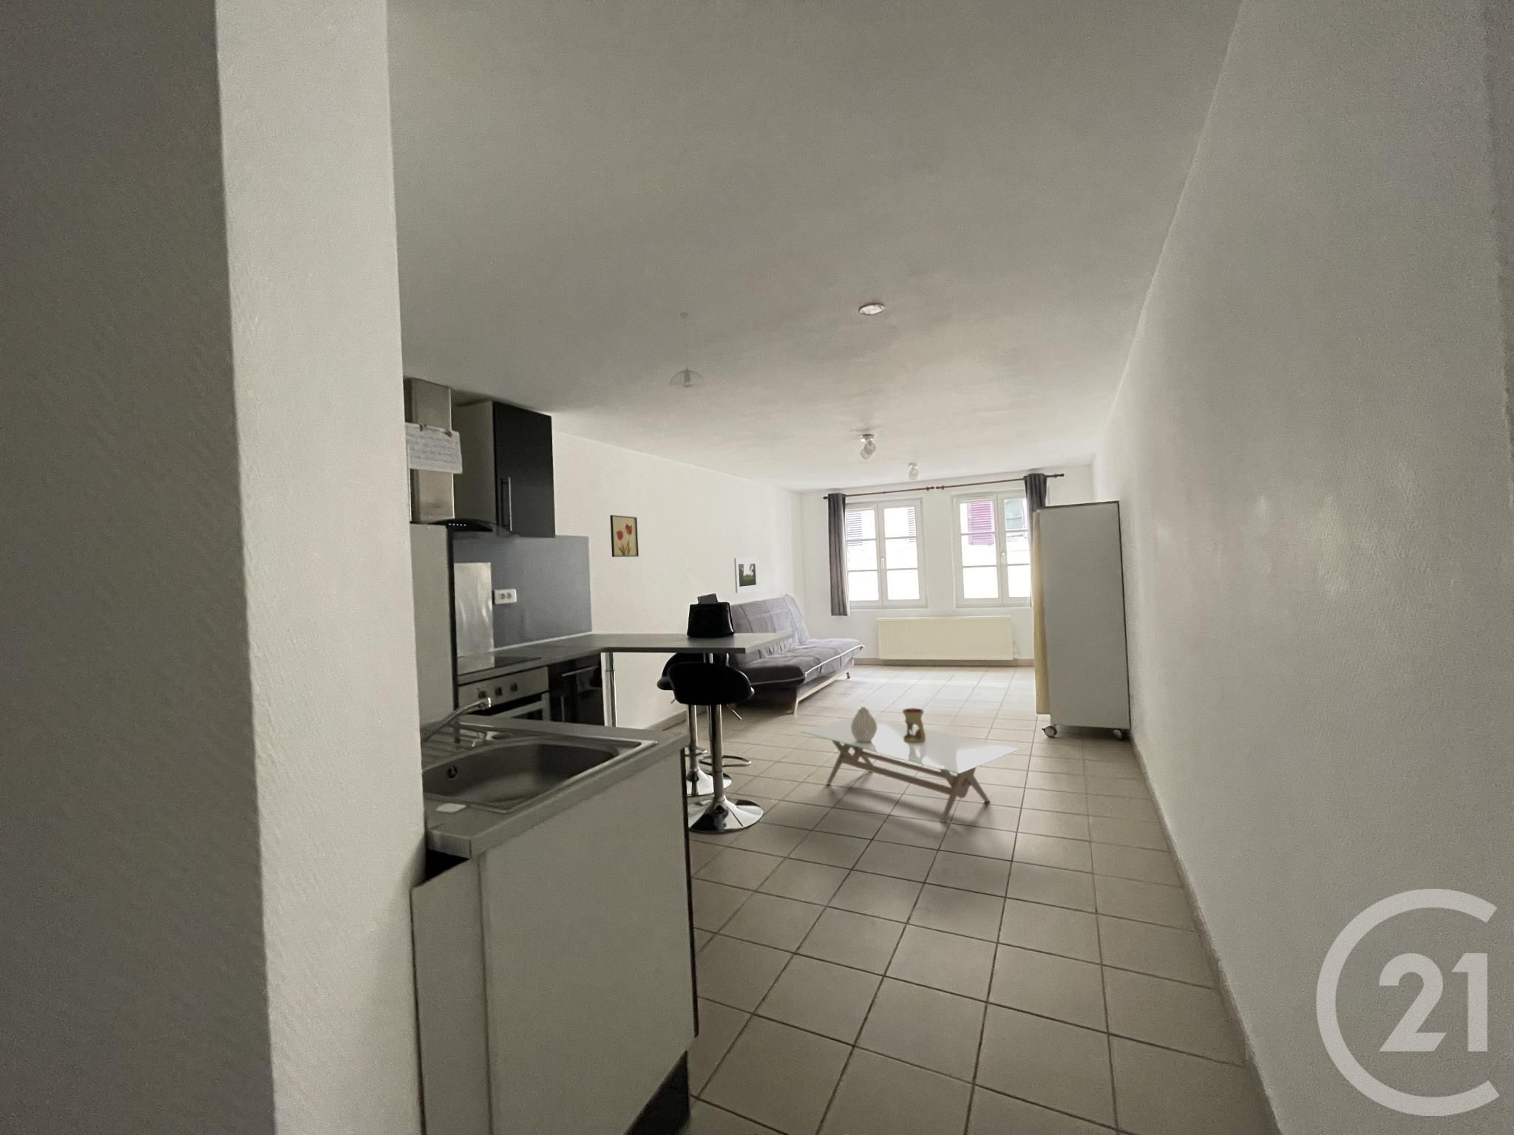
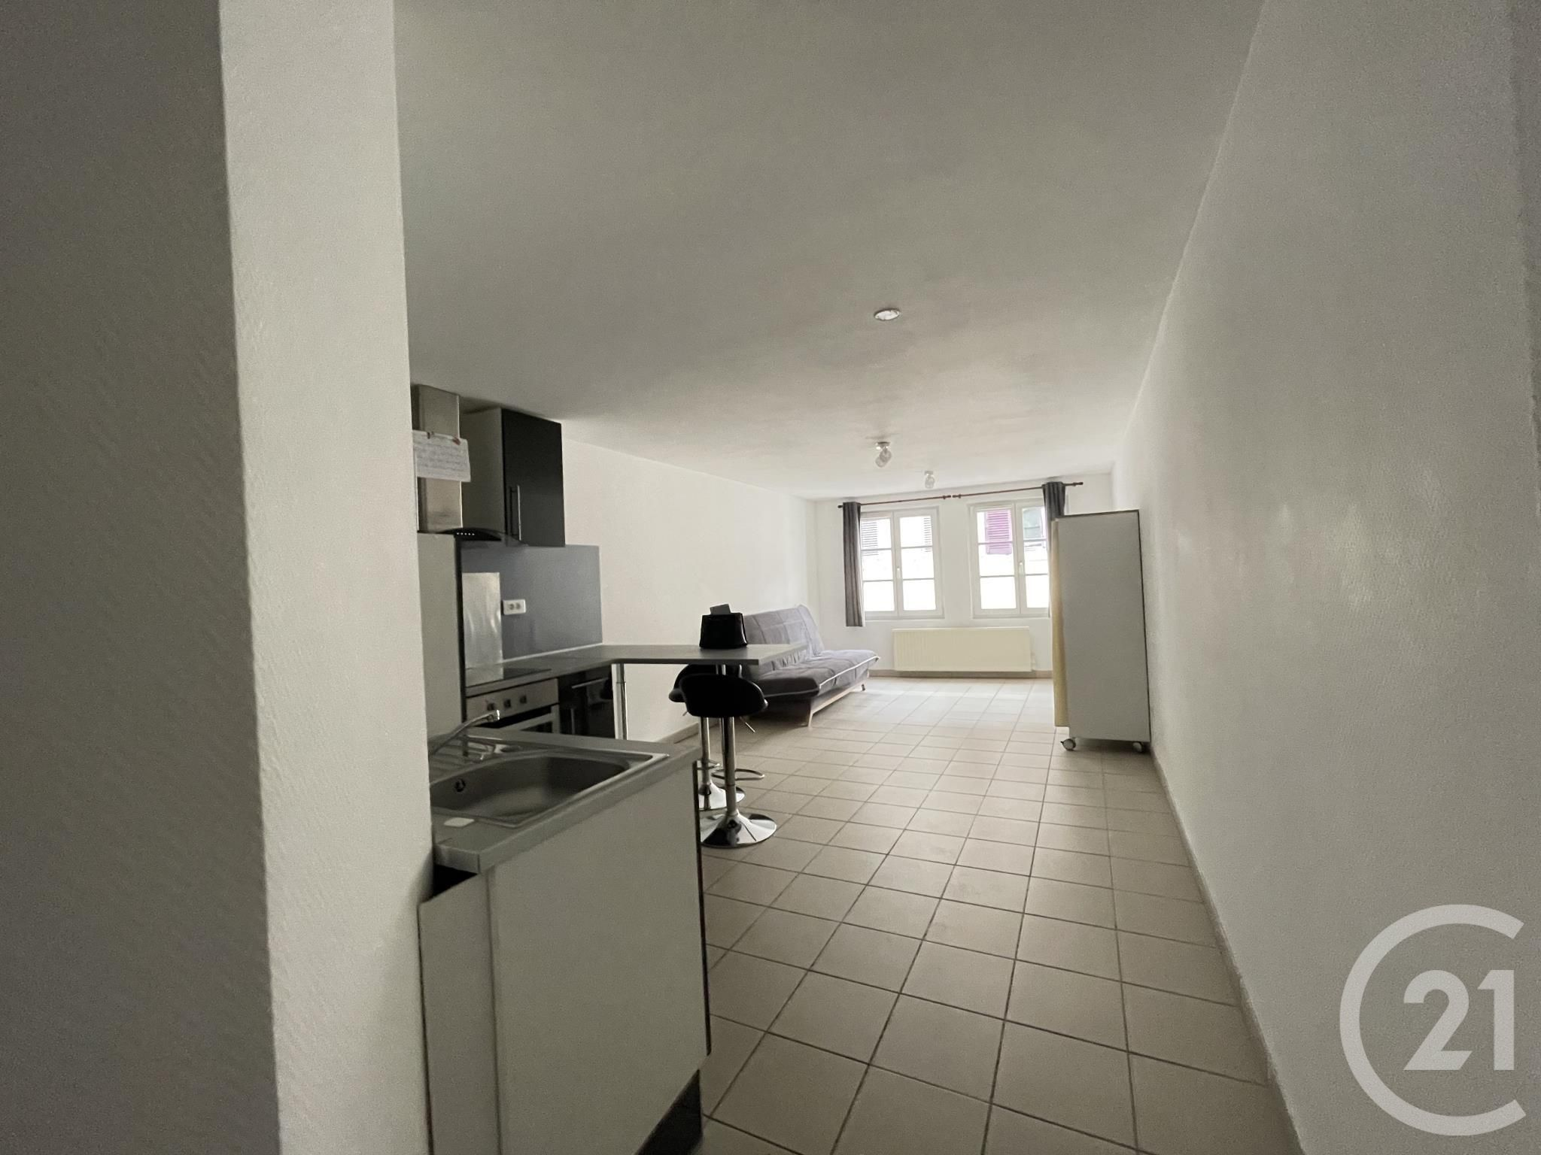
- wall art (623, 537)
- vase (863, 724)
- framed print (746, 575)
- pendant light (685, 351)
- oil burner (913, 725)
- coffee table (902, 765)
